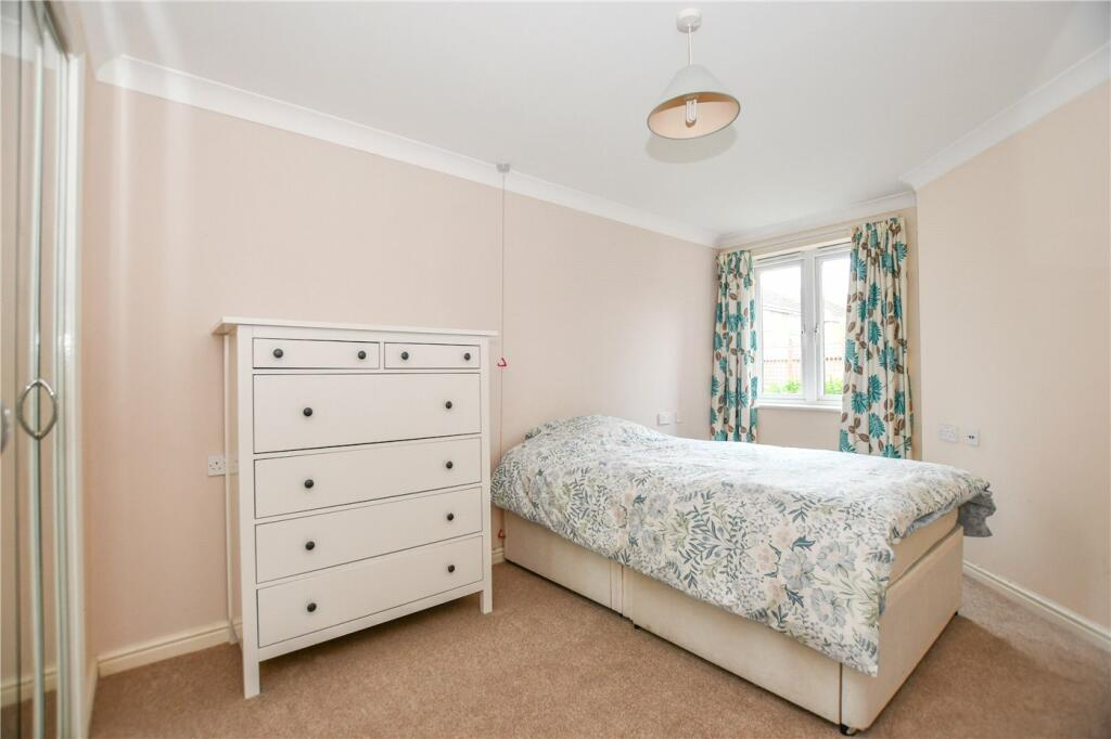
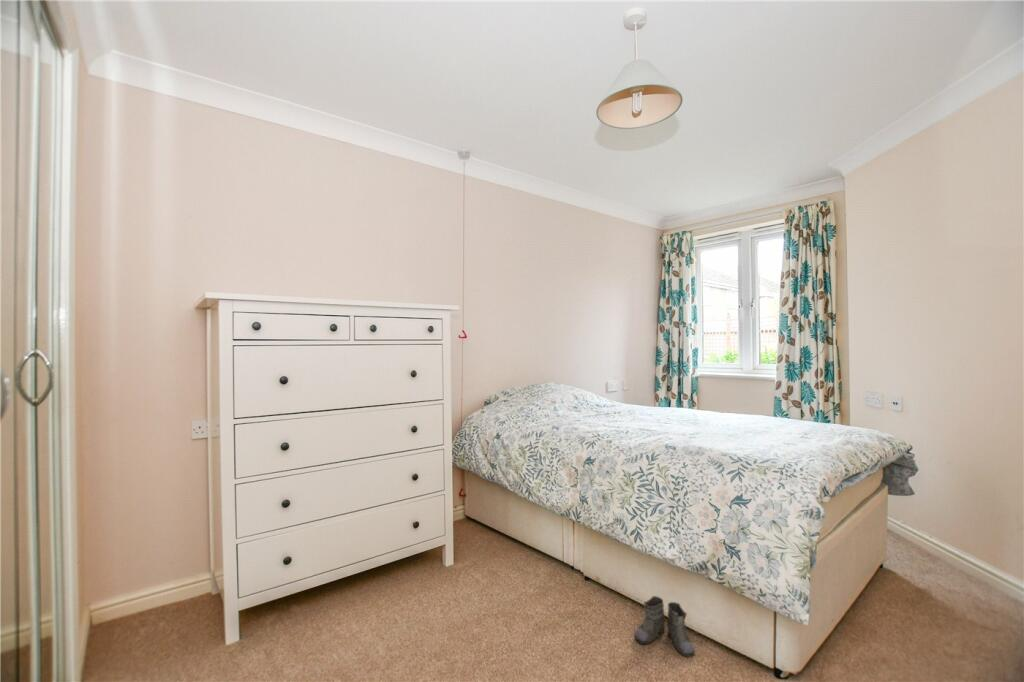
+ boots (662, 622)
